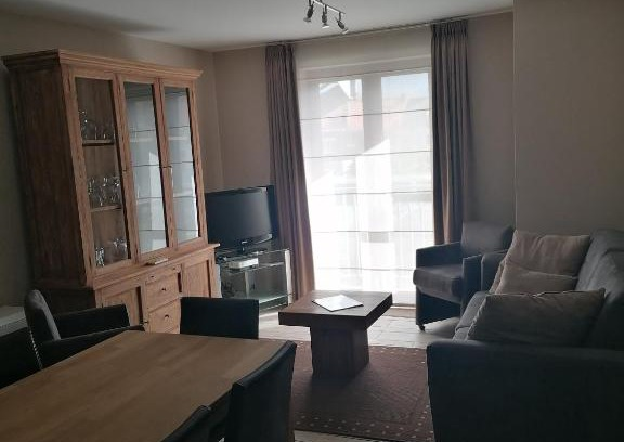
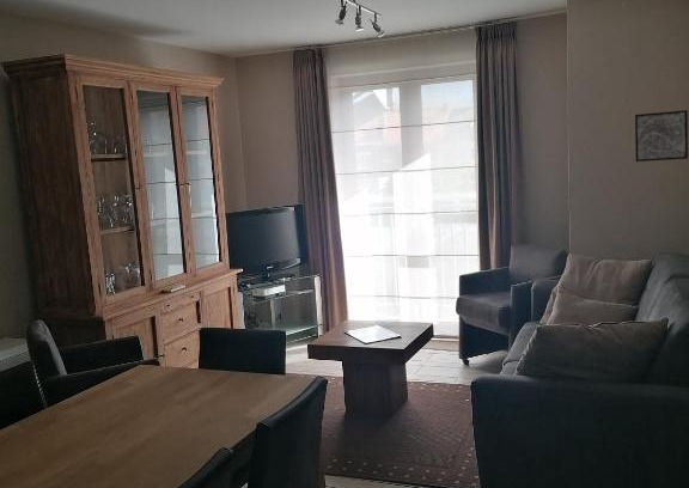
+ wall art (660, 136)
